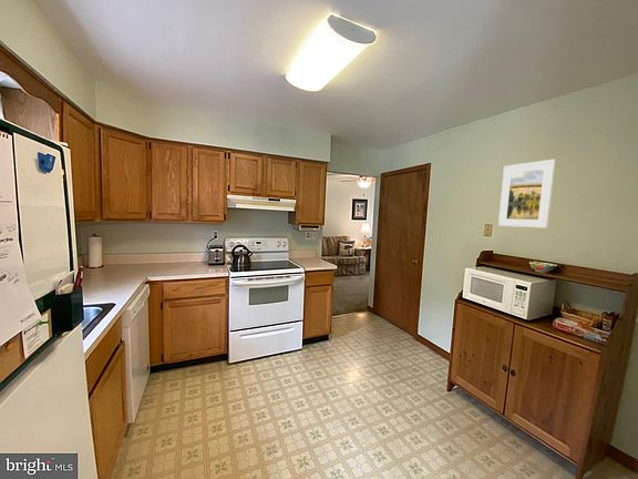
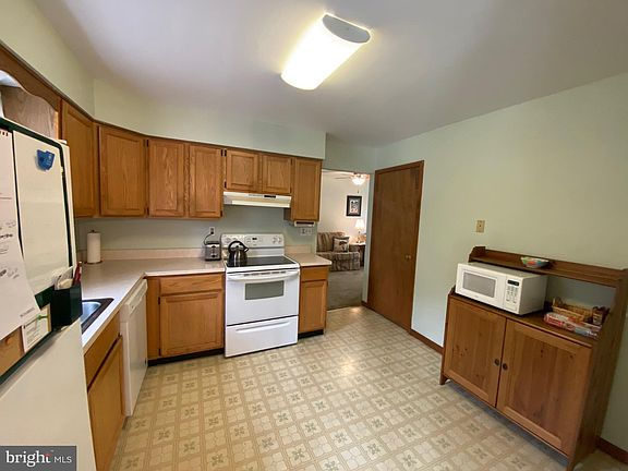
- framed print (524, 195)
